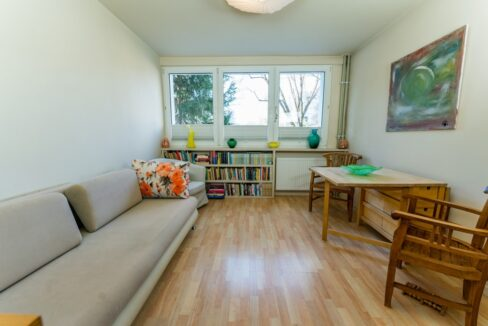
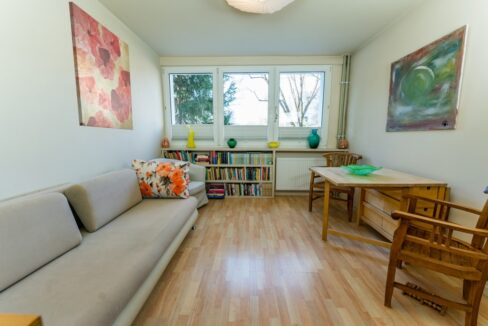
+ wall art (107, 79)
